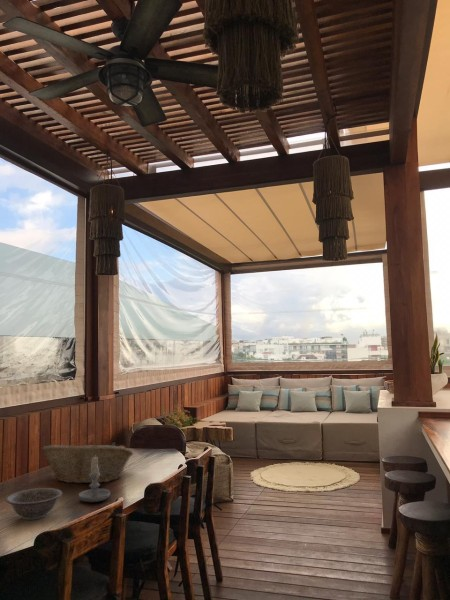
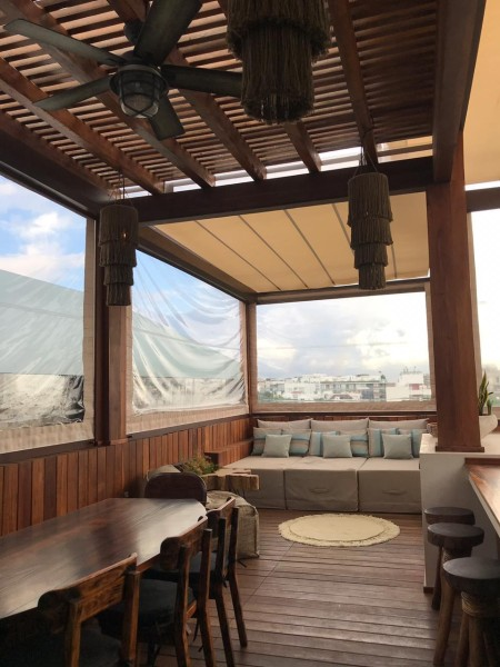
- decorative bowl (34, 505)
- candle (94, 477)
- fruit basket (87, 458)
